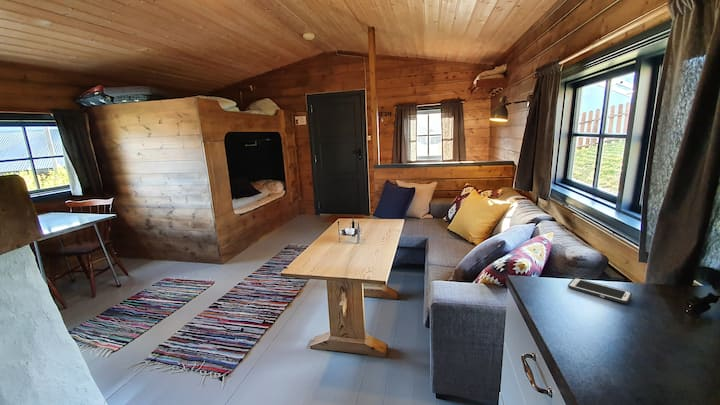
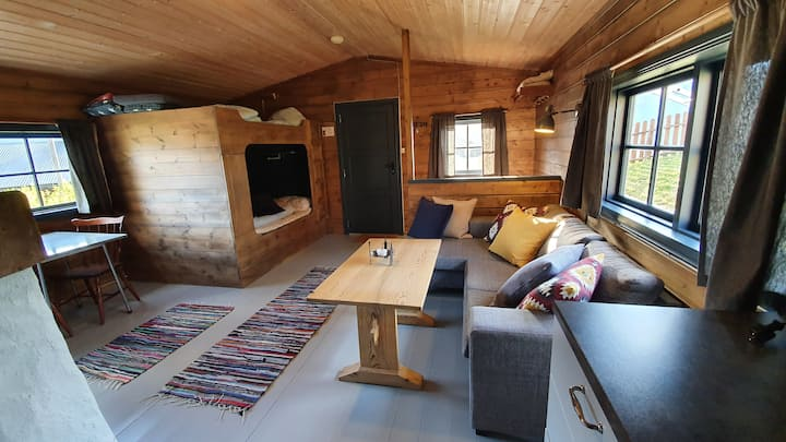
- cell phone (598, 290)
